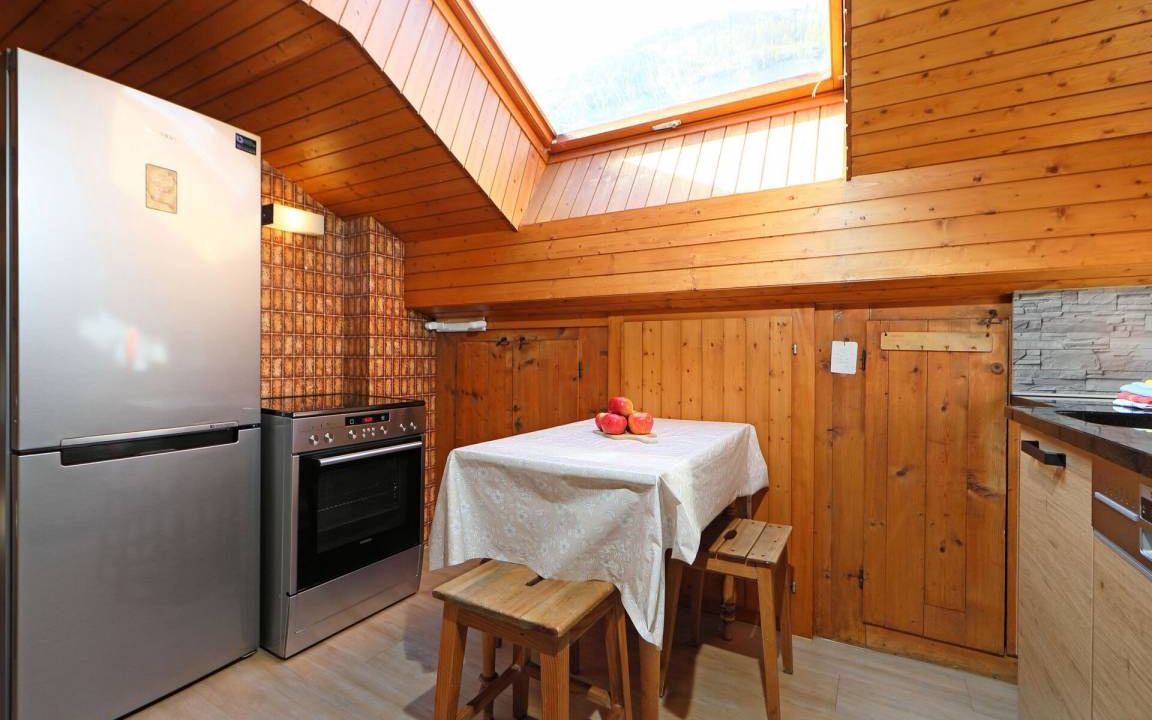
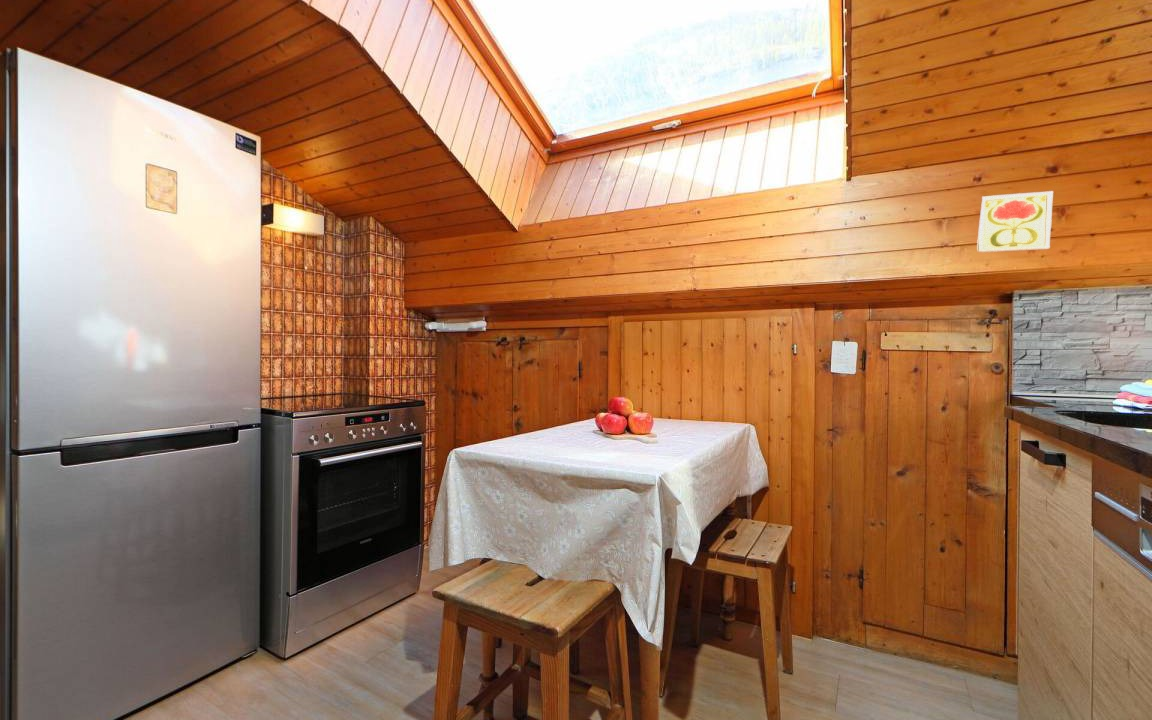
+ decorative tile (1014, 222)
